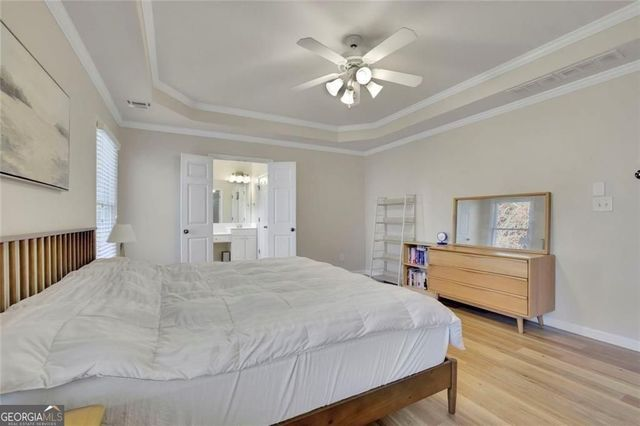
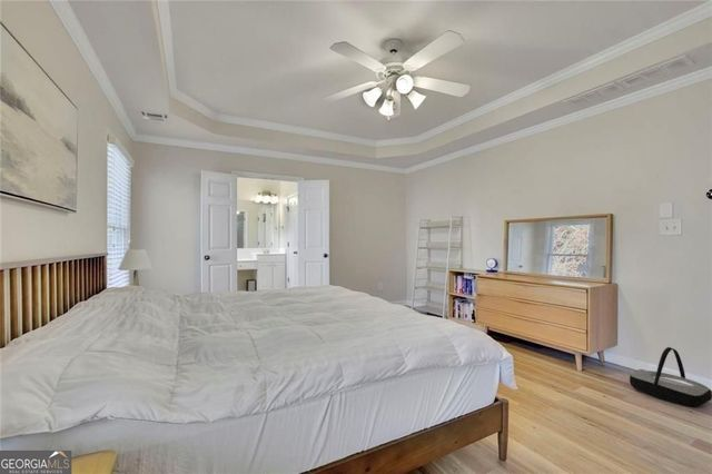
+ basket (670, 374)
